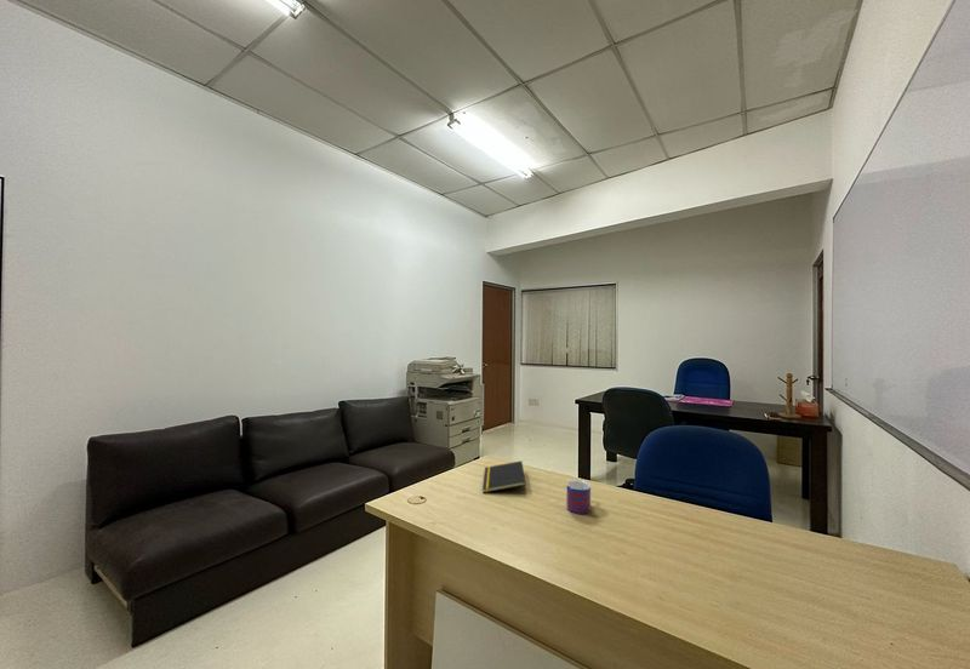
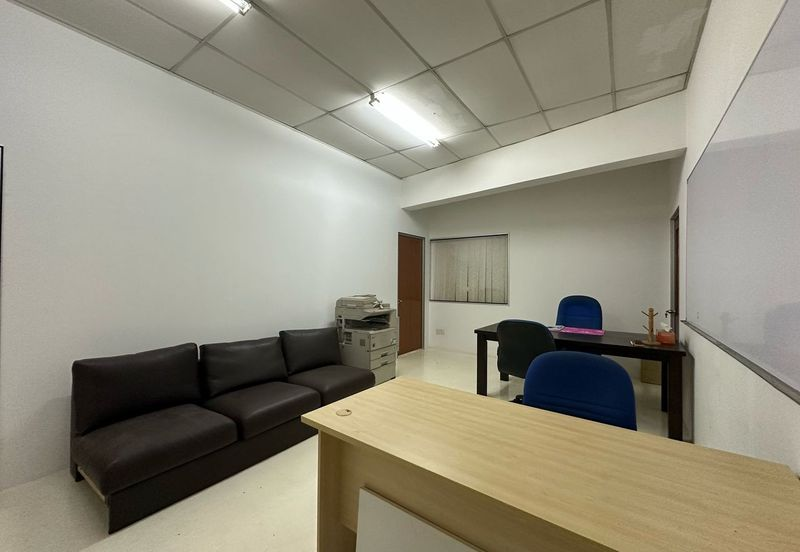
- notepad (503, 475)
- mug (580, 494)
